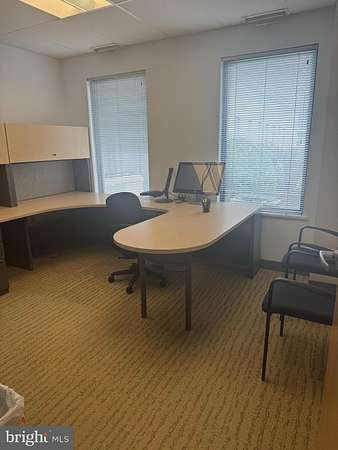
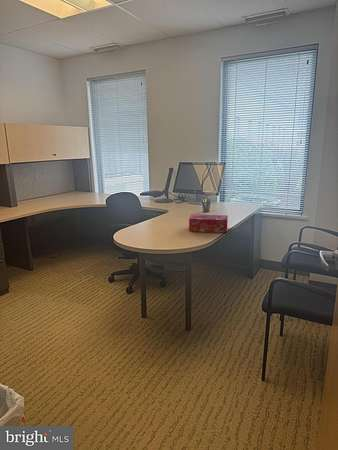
+ tissue box (208, 223)
